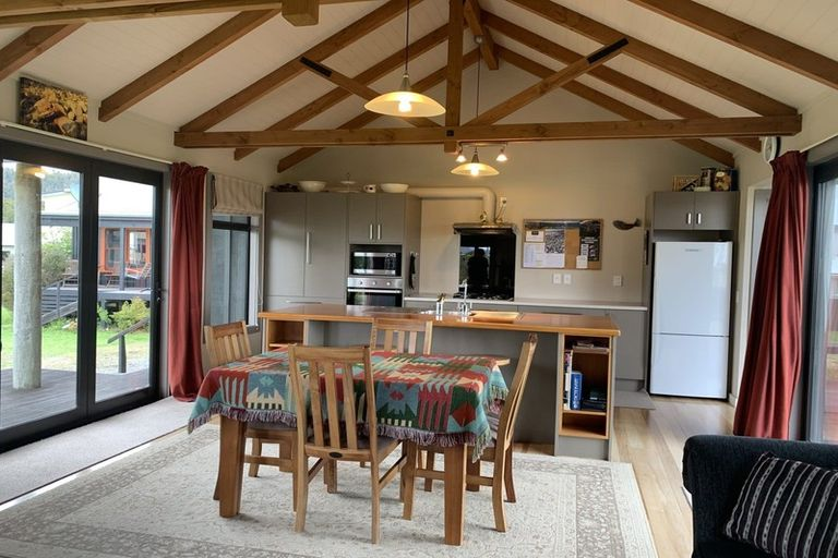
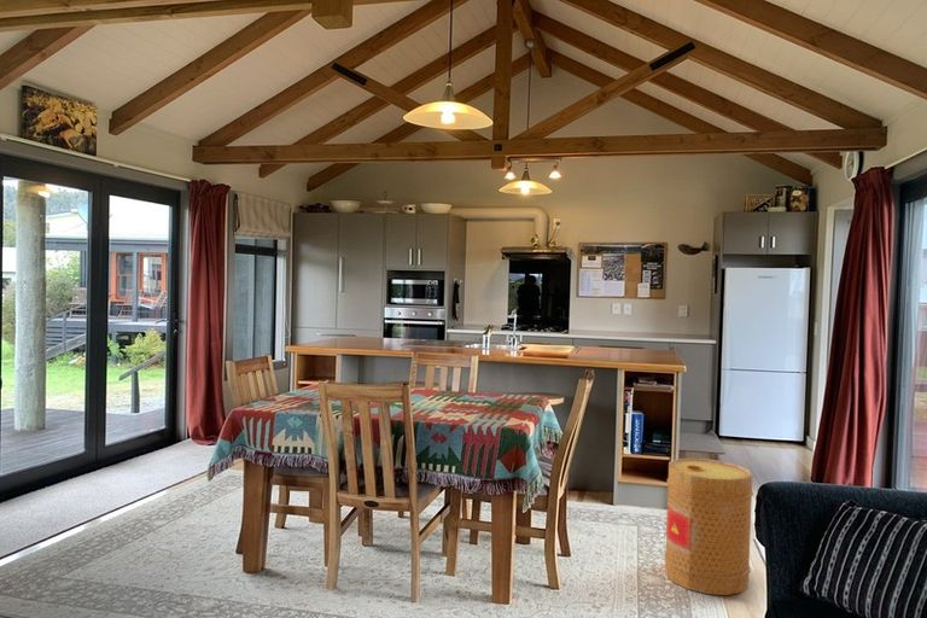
+ basket (707, 523)
